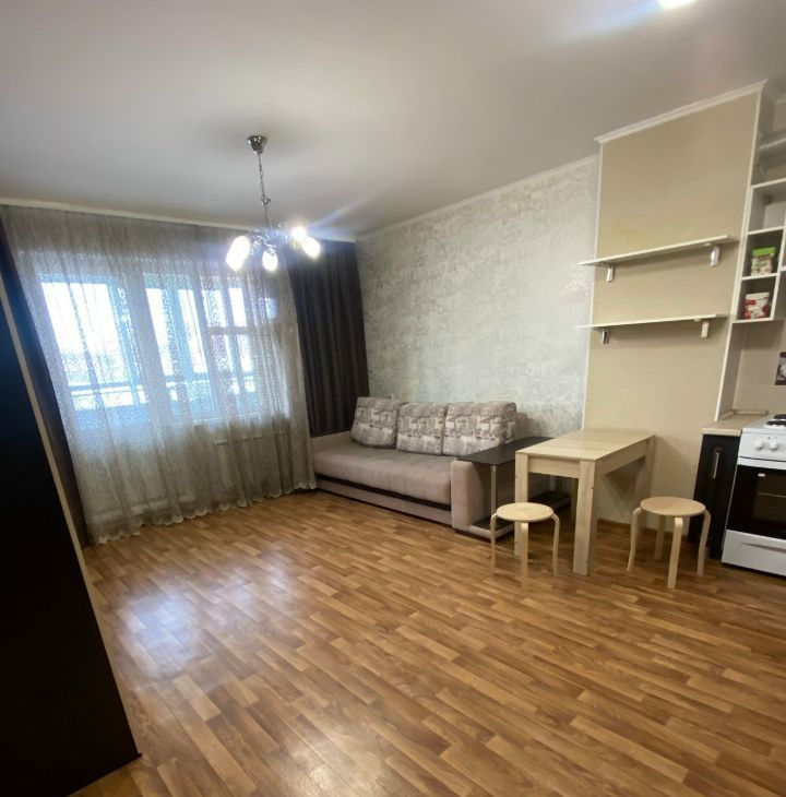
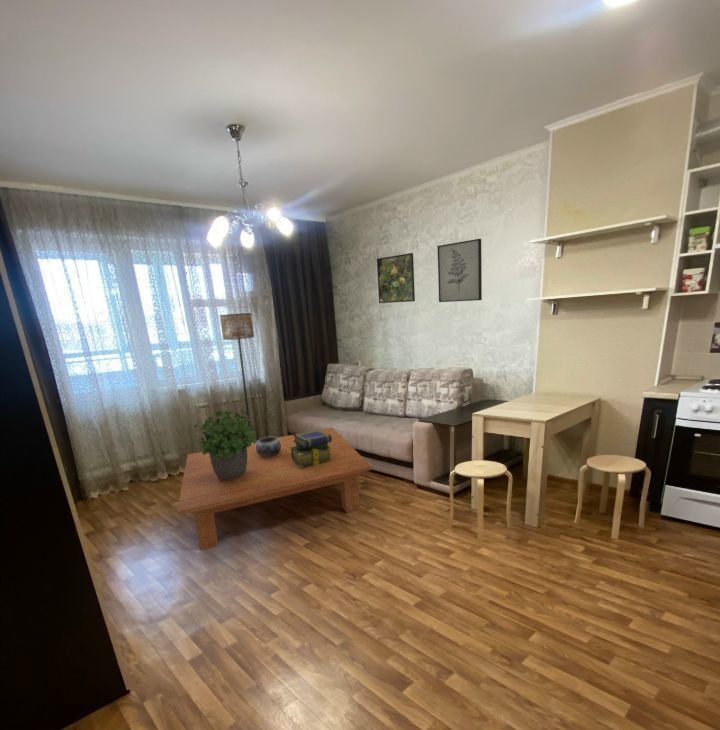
+ coffee table (275, 482)
+ floor lamp (245, 389)
+ stack of books (311, 446)
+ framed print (395, 279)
+ wall art (459, 272)
+ potted plant (228, 442)
+ decorative bowl (268, 446)
